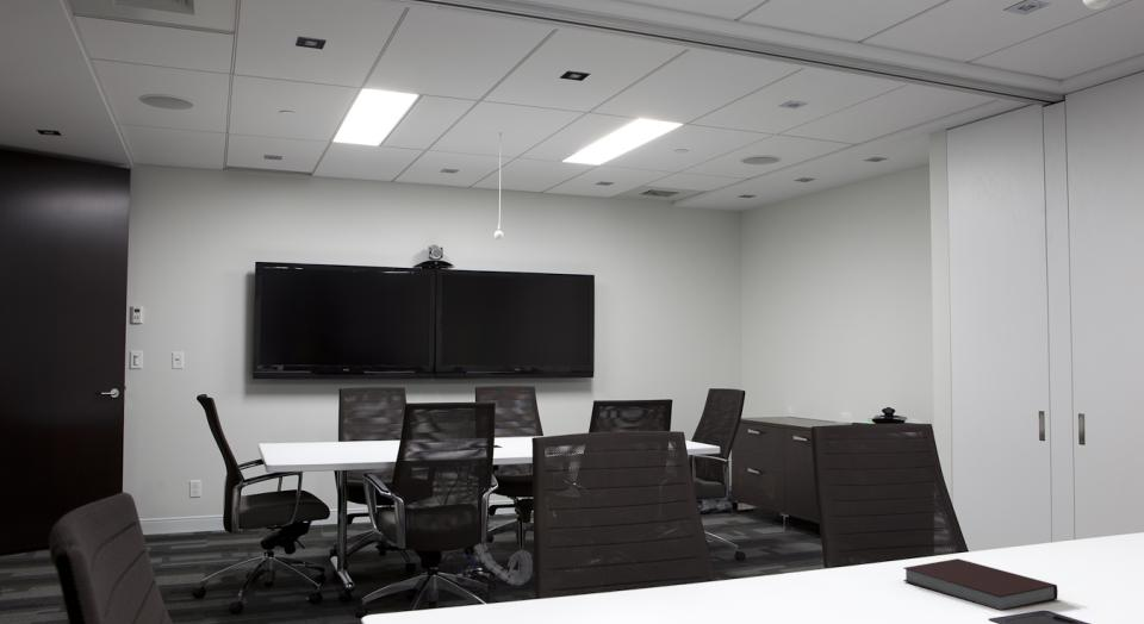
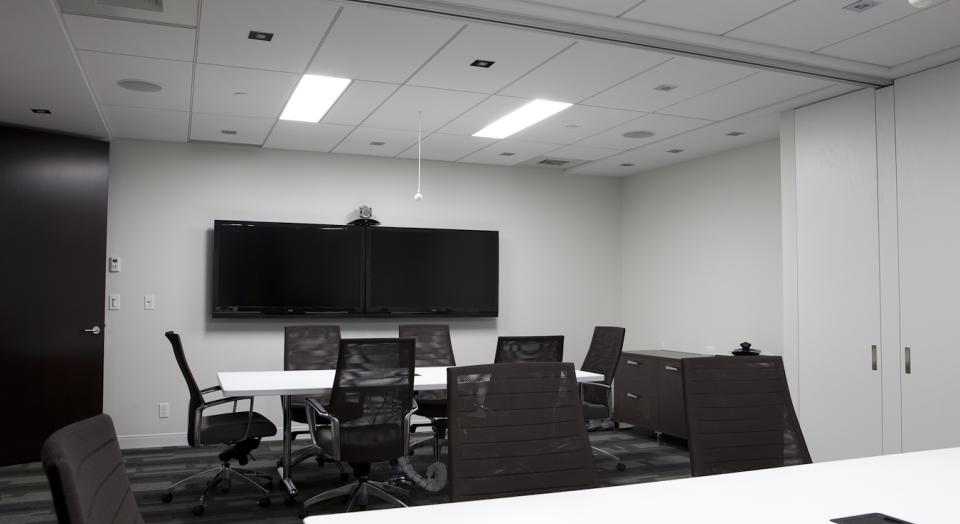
- notebook (977, 582)
